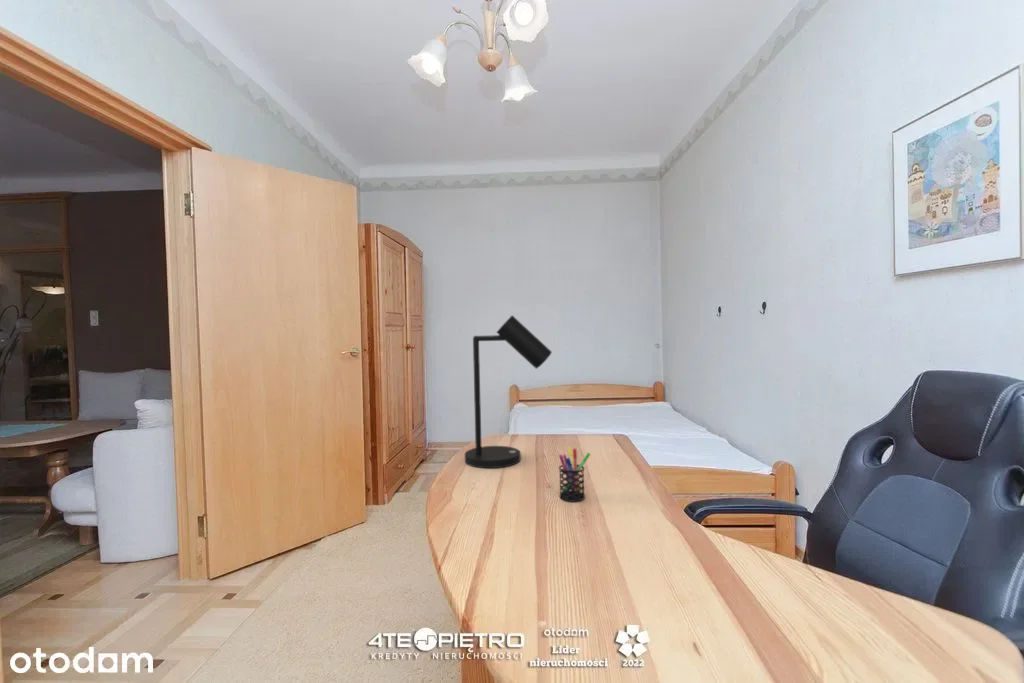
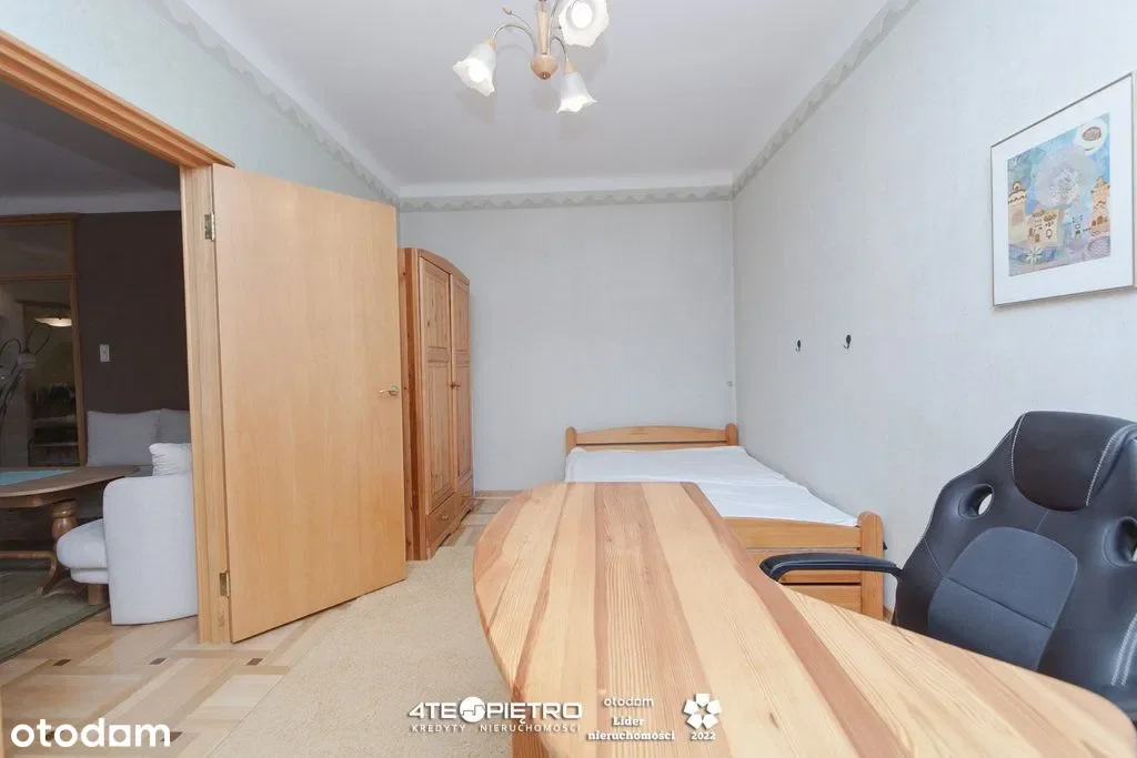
- desk lamp (479, 387)
- pen holder (574, 471)
